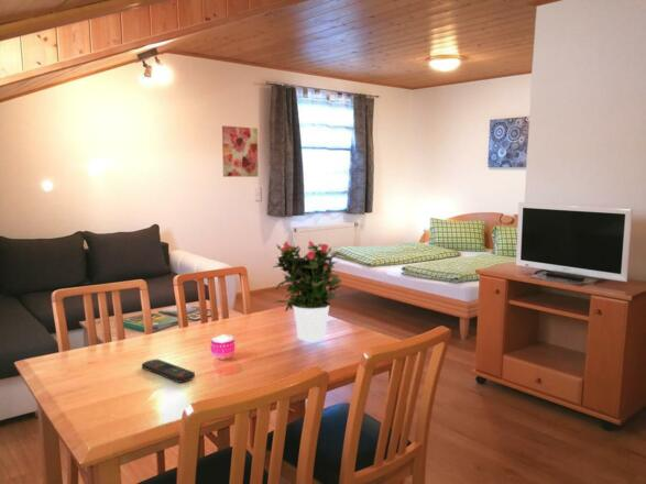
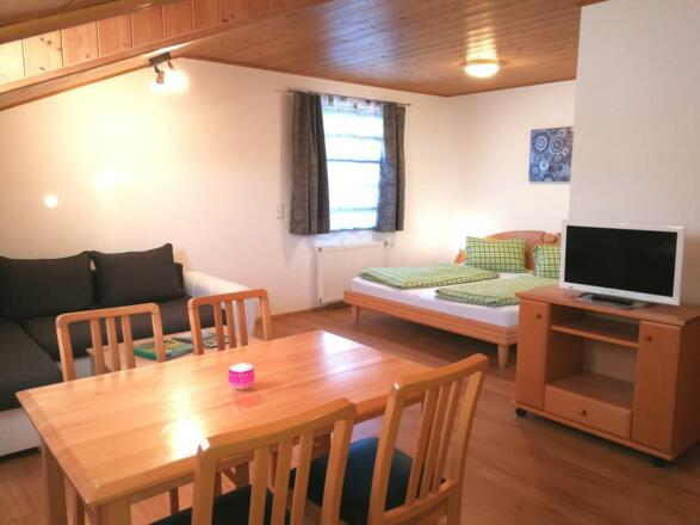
- potted flower (308, 289)
- remote control (167, 370)
- wall art (240, 152)
